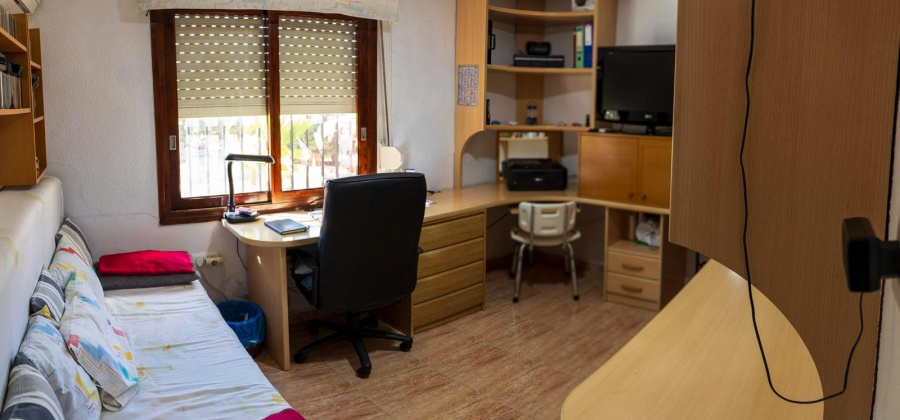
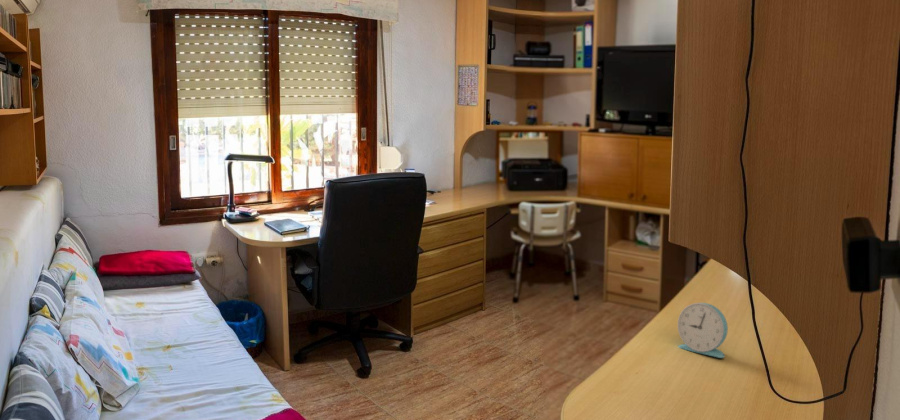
+ alarm clock (704, 326)
